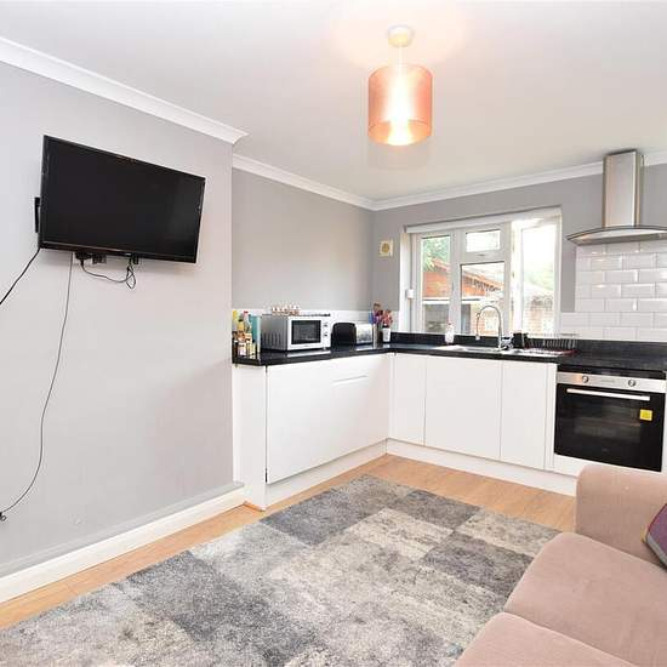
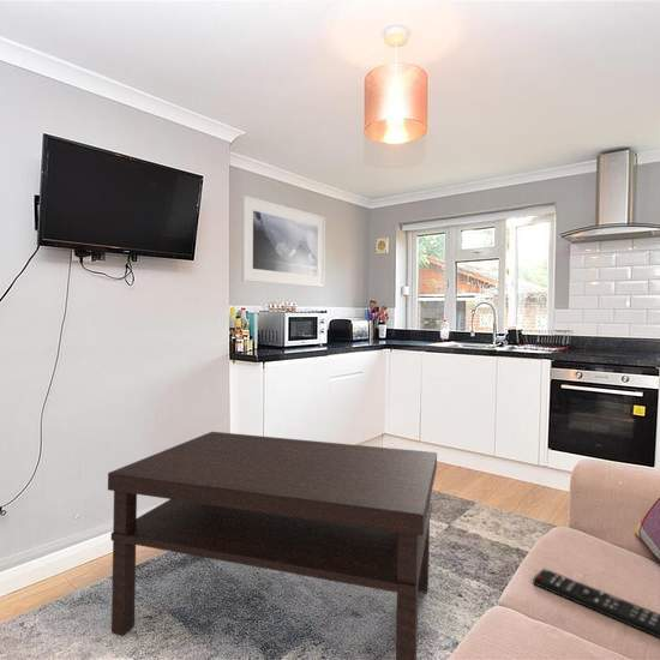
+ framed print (287, 245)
+ coffee table (288, 532)
+ remote control (600, 600)
